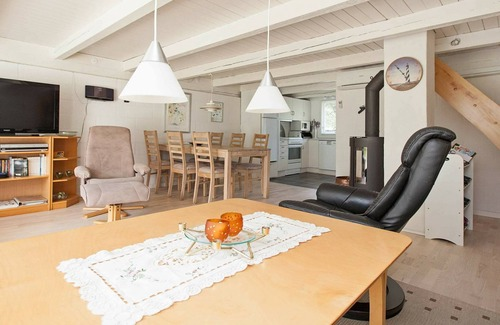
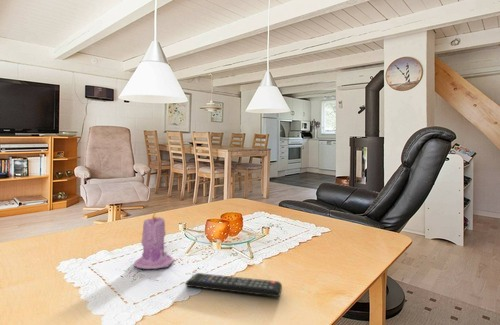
+ candle (154, 237)
+ remote control (233, 285)
